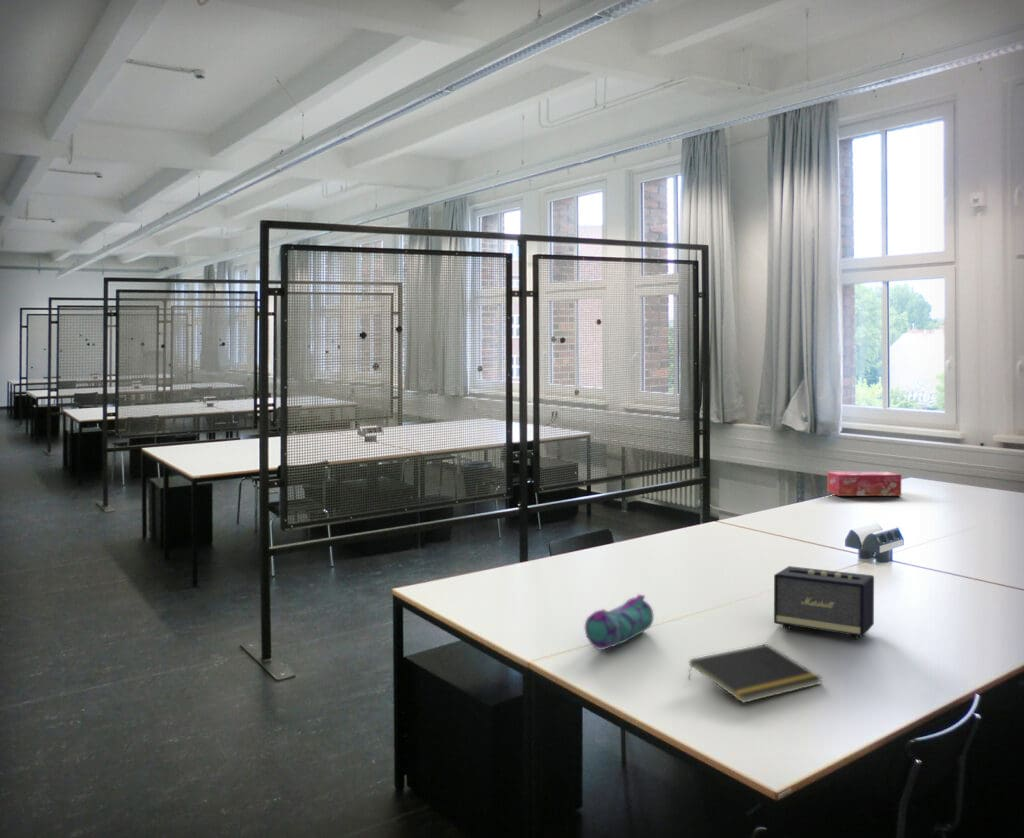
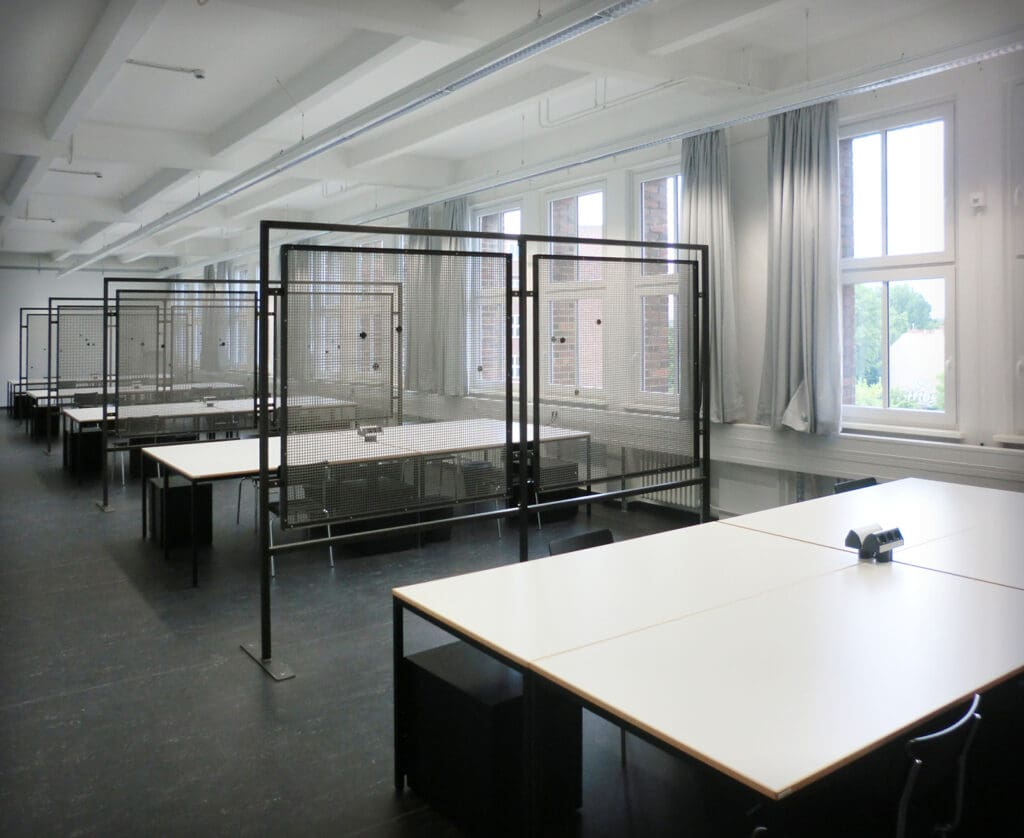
- speaker (823, 600)
- tissue box (863, 483)
- notepad (755, 671)
- pencil case (620, 621)
